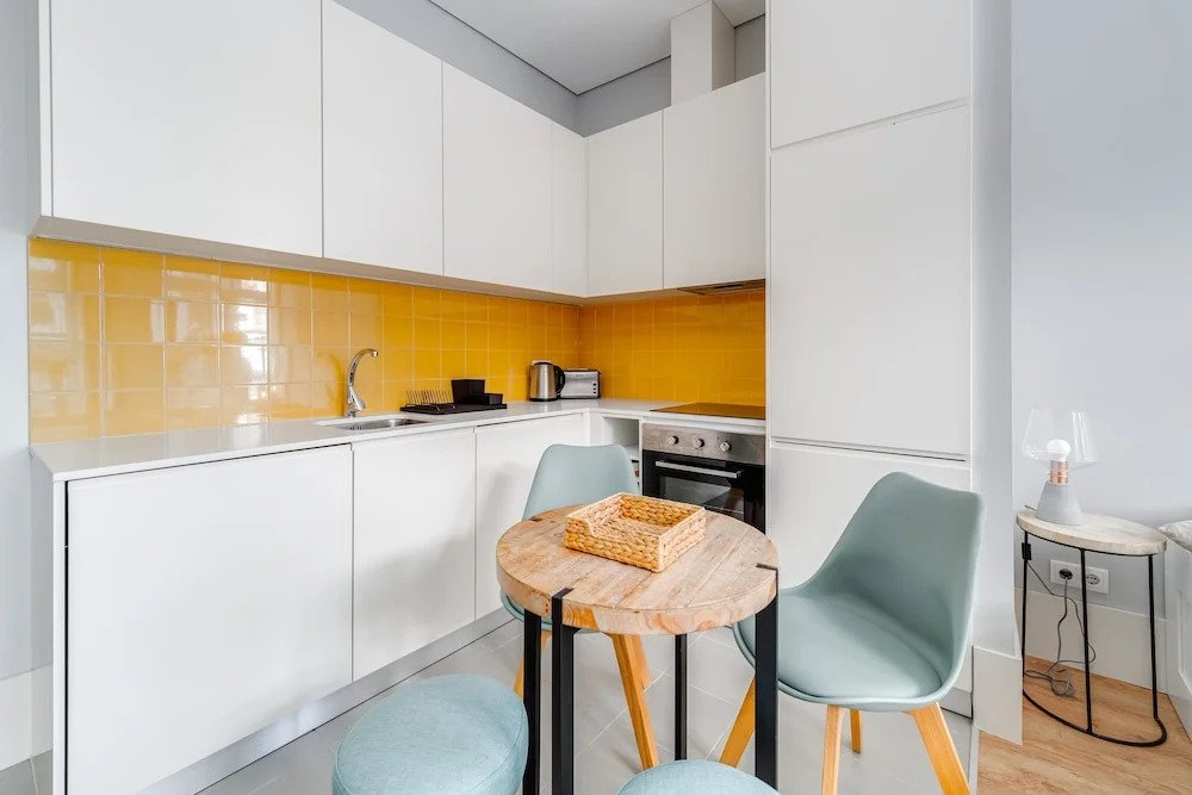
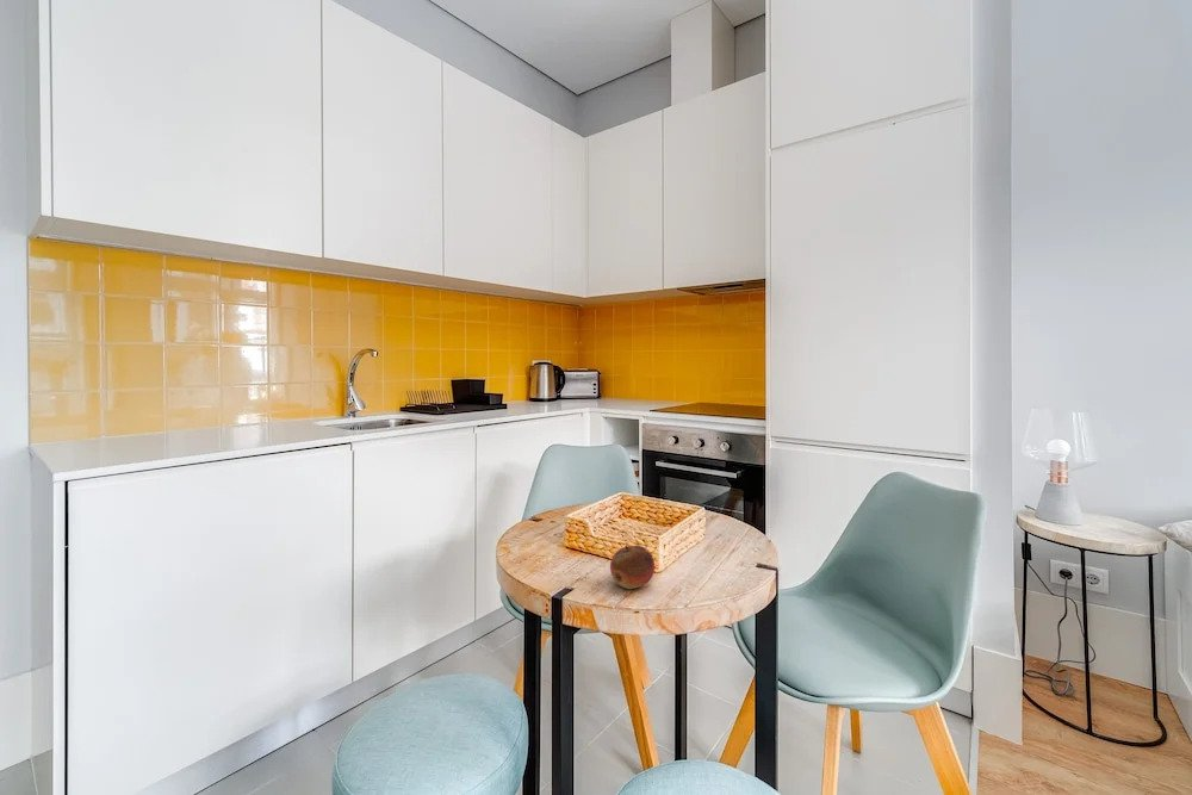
+ fruit (632, 565)
